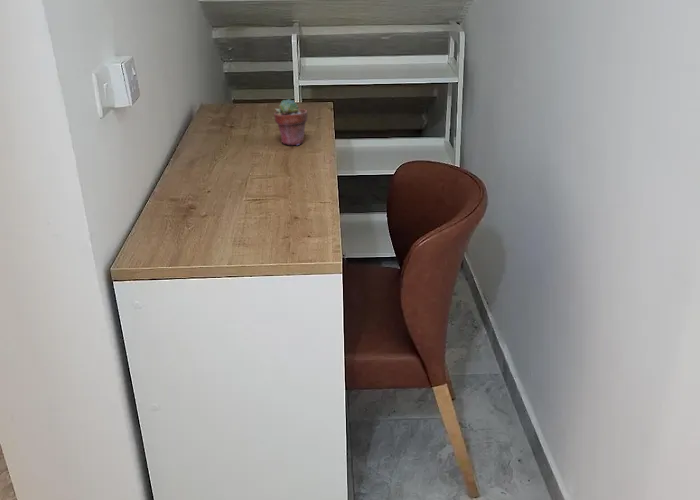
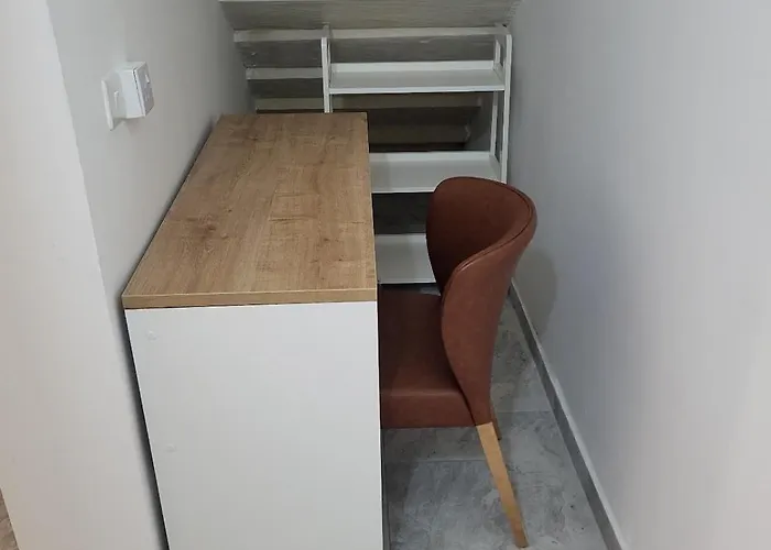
- potted succulent (291, 120)
